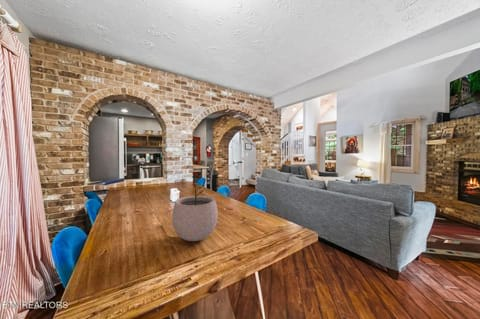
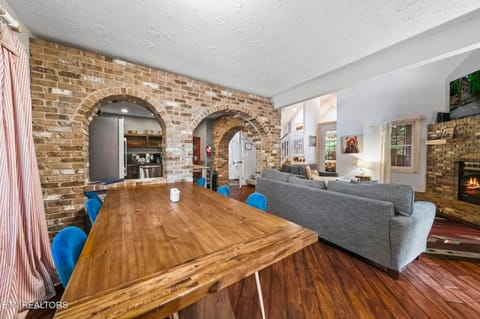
- plant pot (195, 210)
